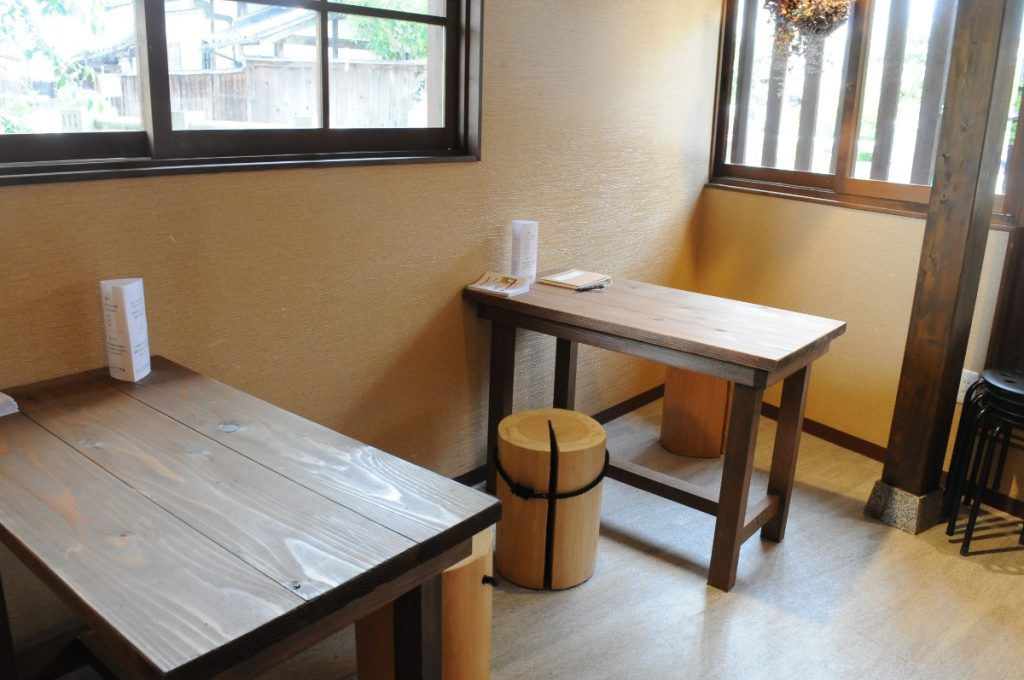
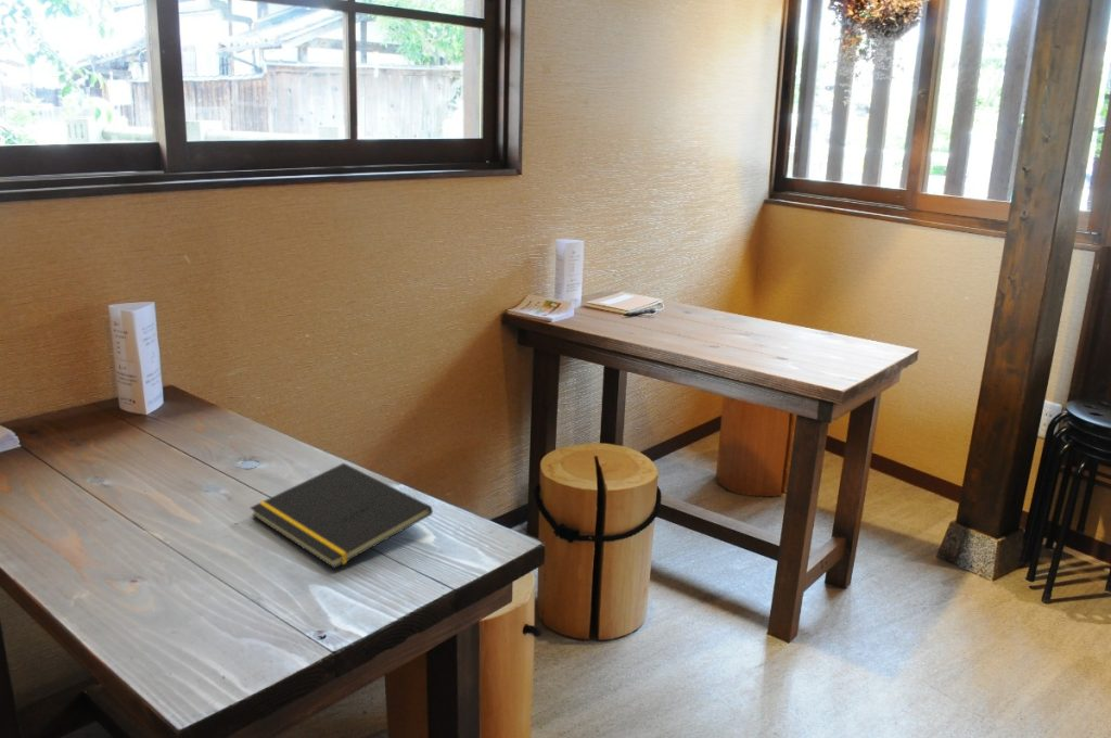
+ notepad (340, 510)
